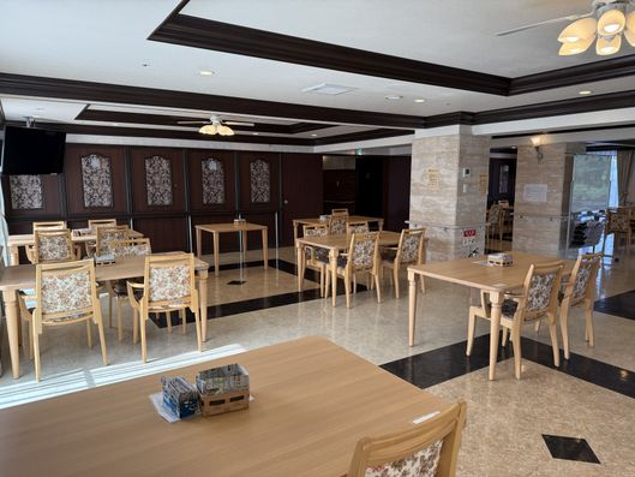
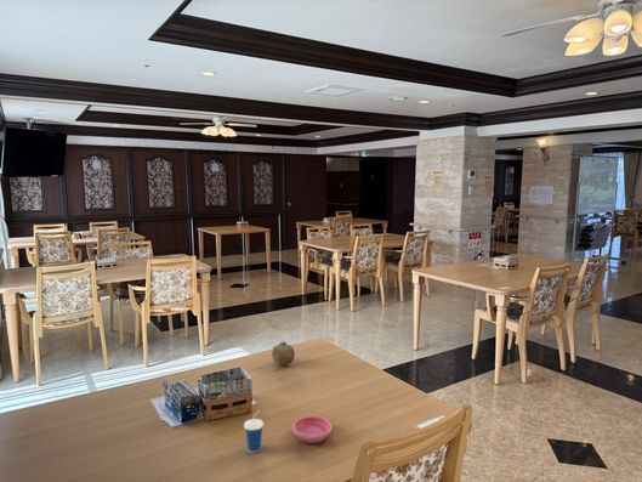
+ cup (254, 429)
+ saucer (312, 430)
+ fruit (283, 352)
